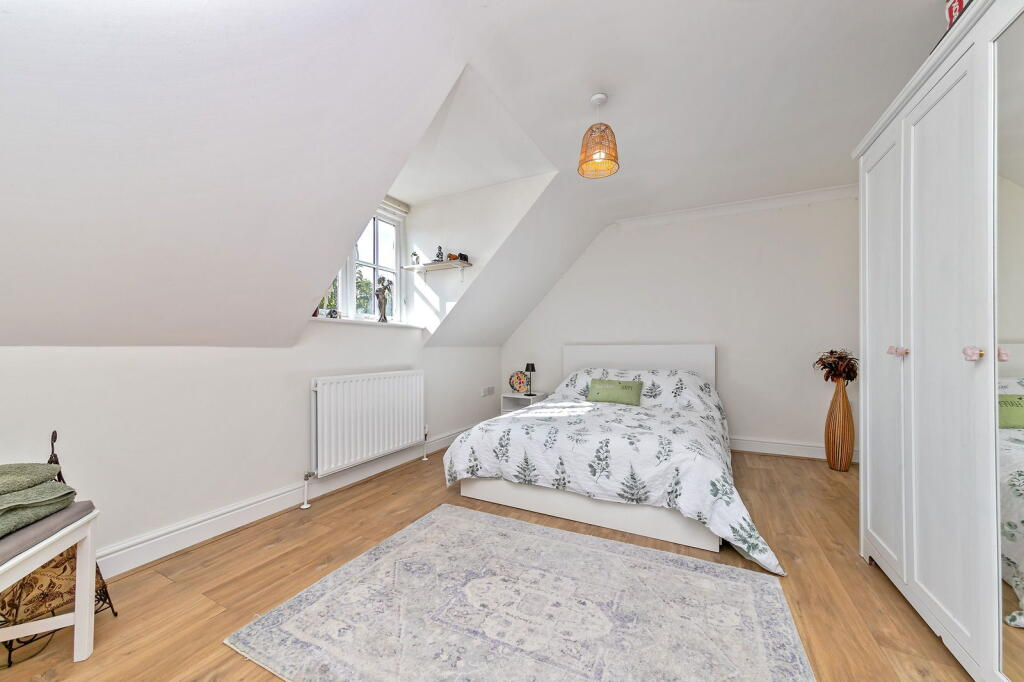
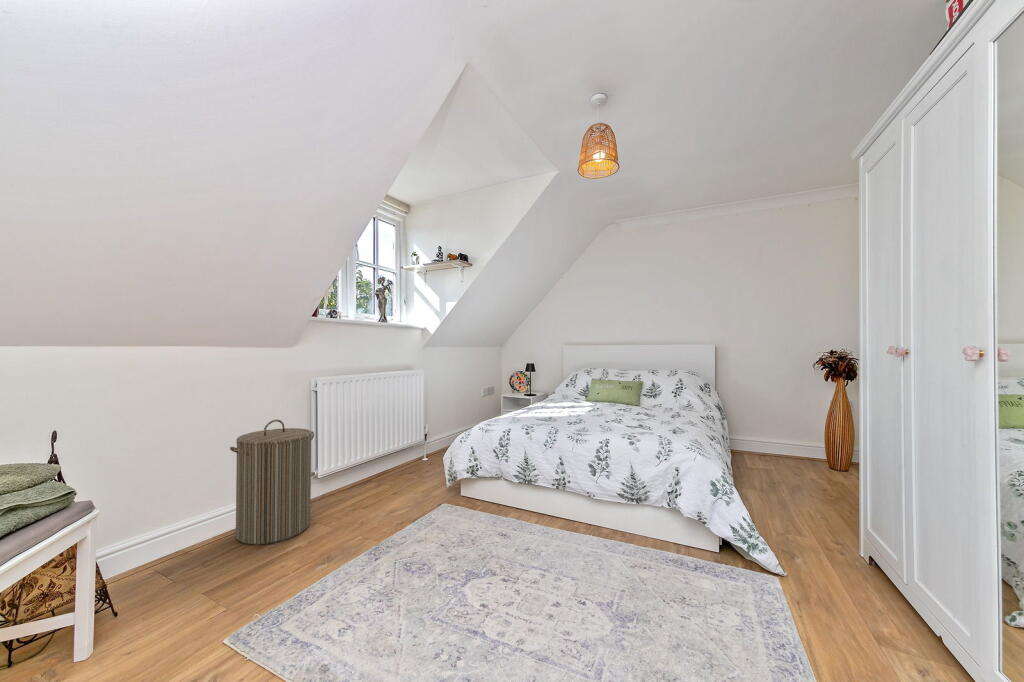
+ laundry hamper (275, 474)
